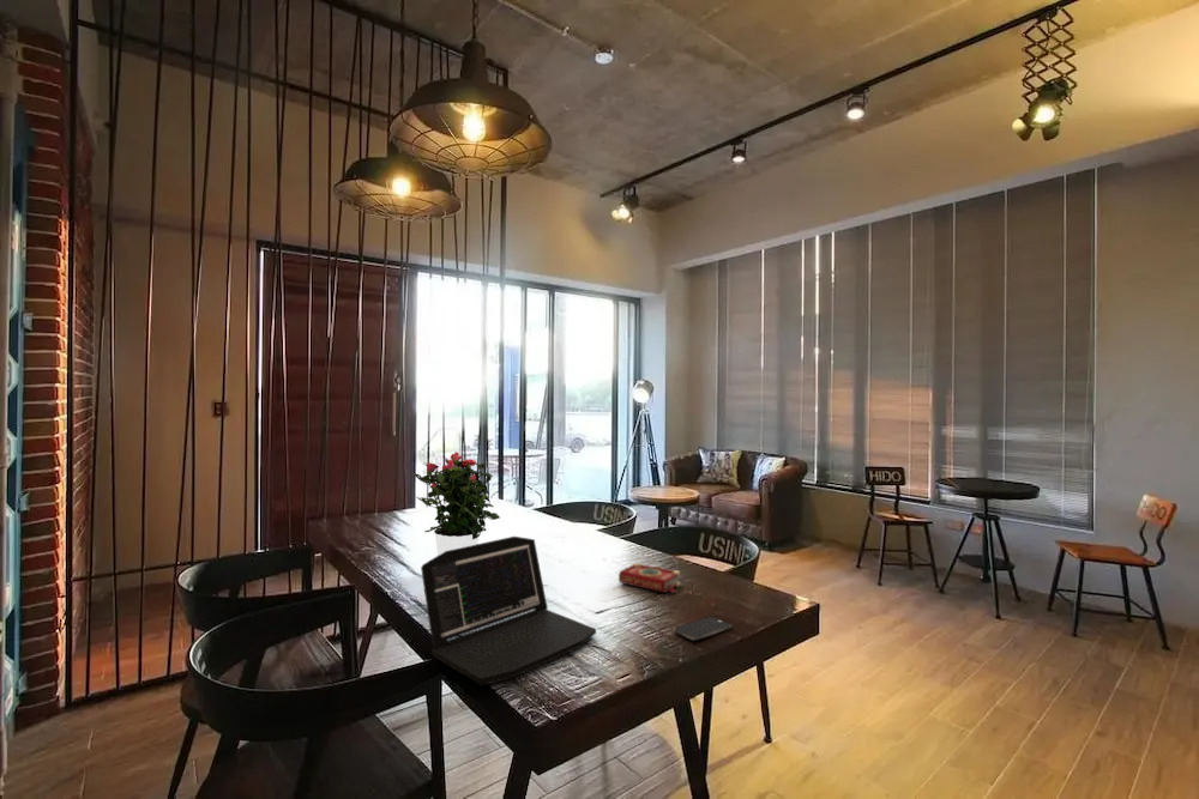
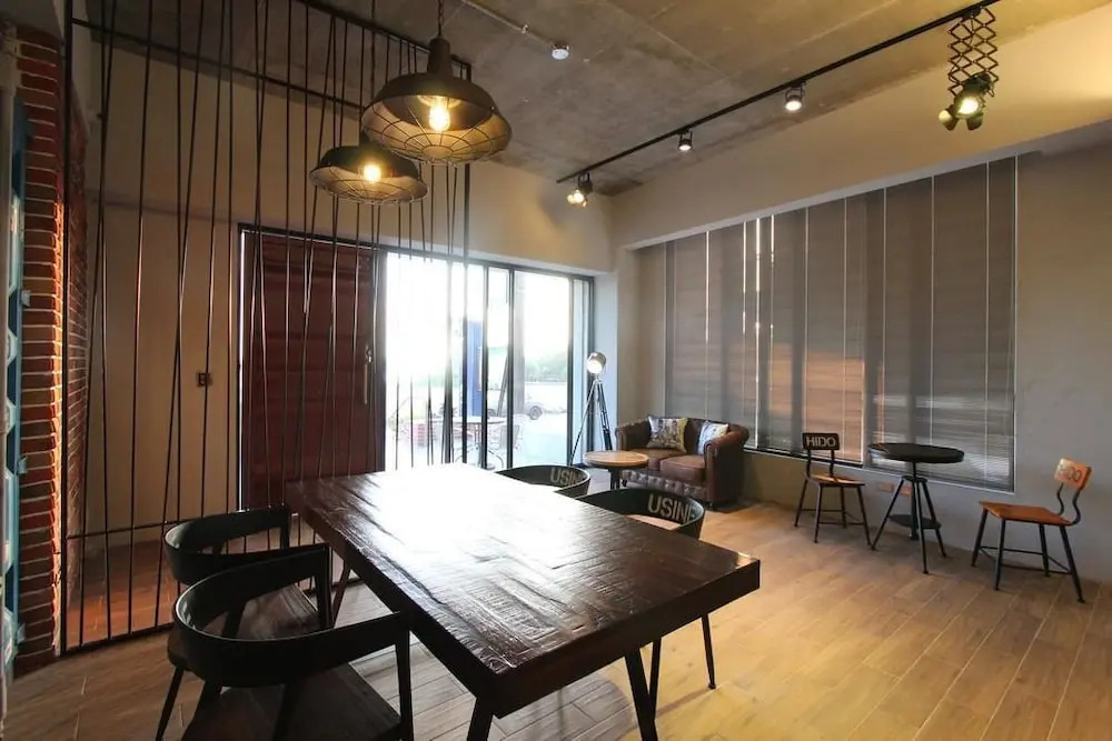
- book (652, 576)
- laptop (512, 599)
- potted flower (457, 512)
- smartphone (703, 628)
